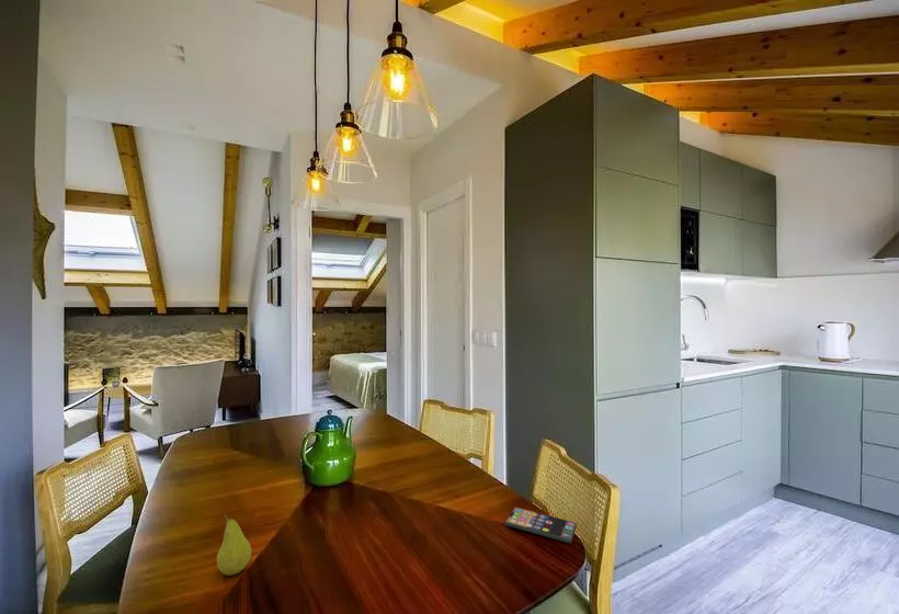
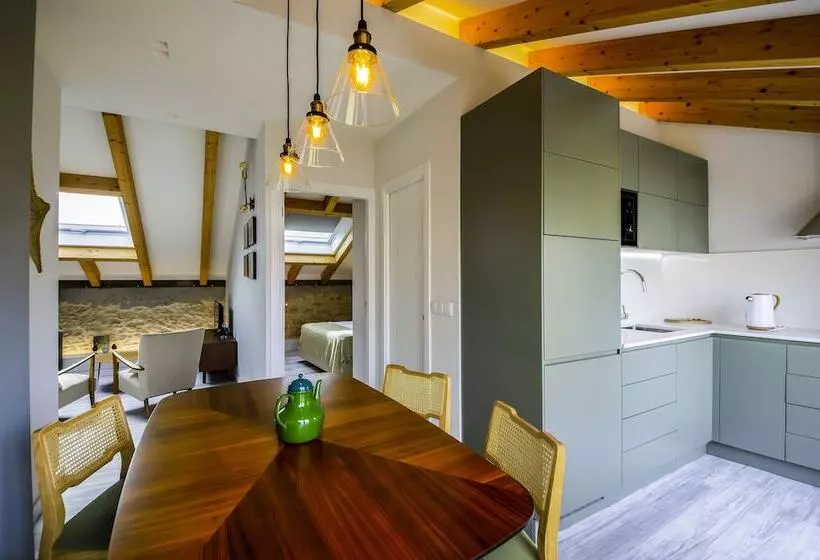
- smartphone (540, 523)
- fruit (234, 541)
